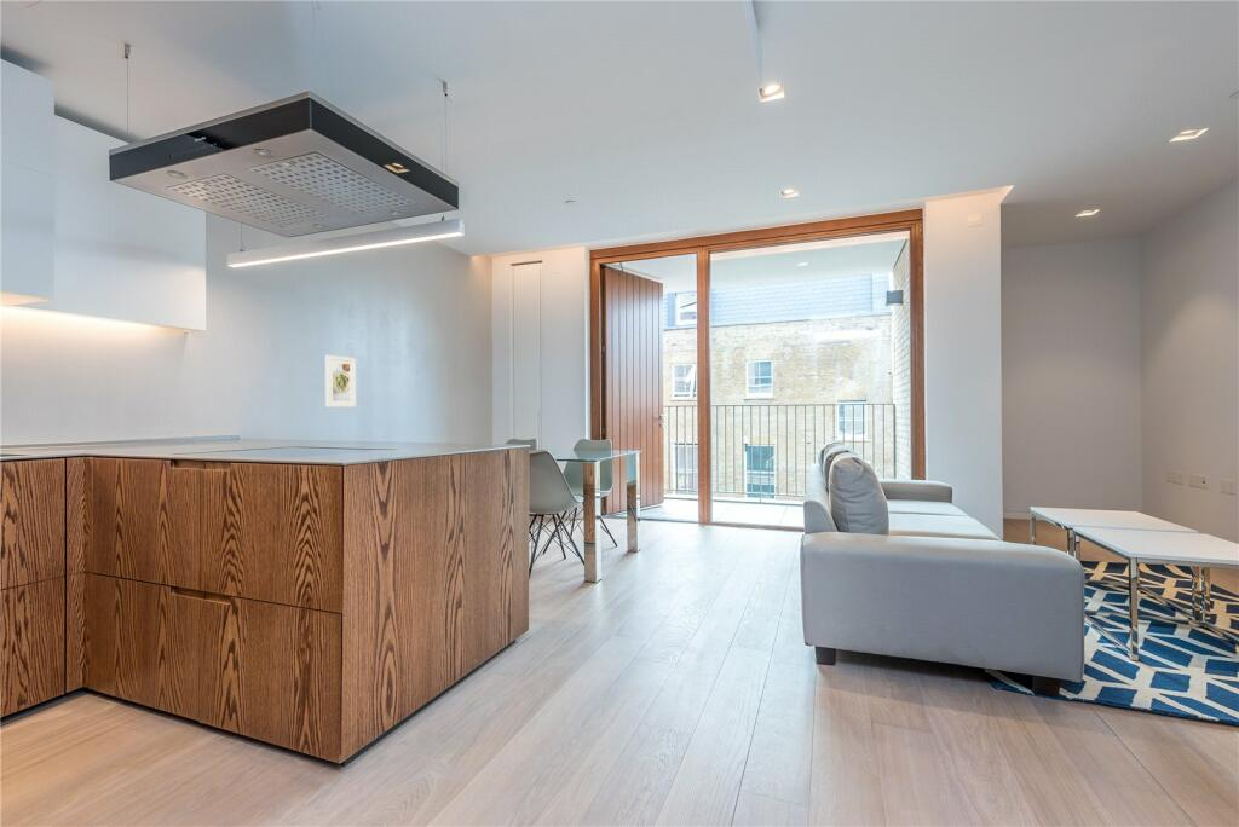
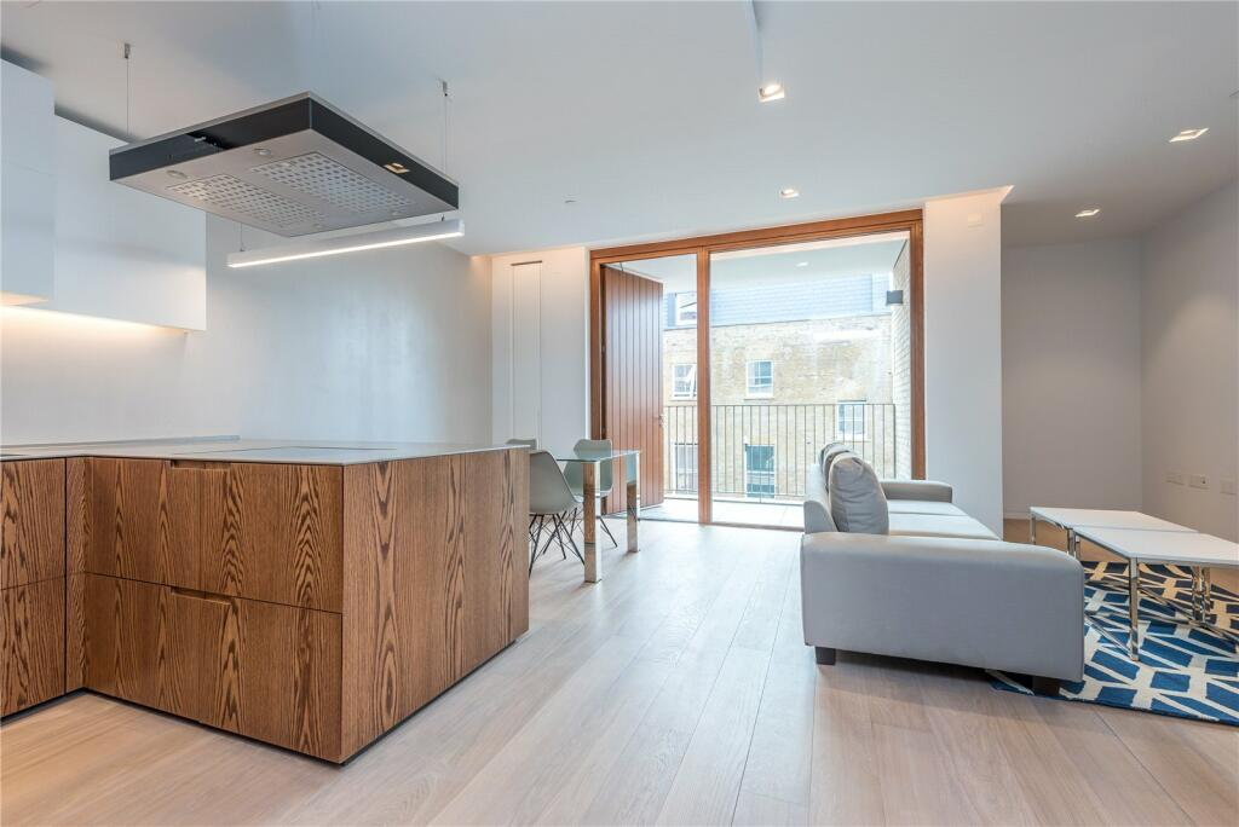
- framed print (340, 382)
